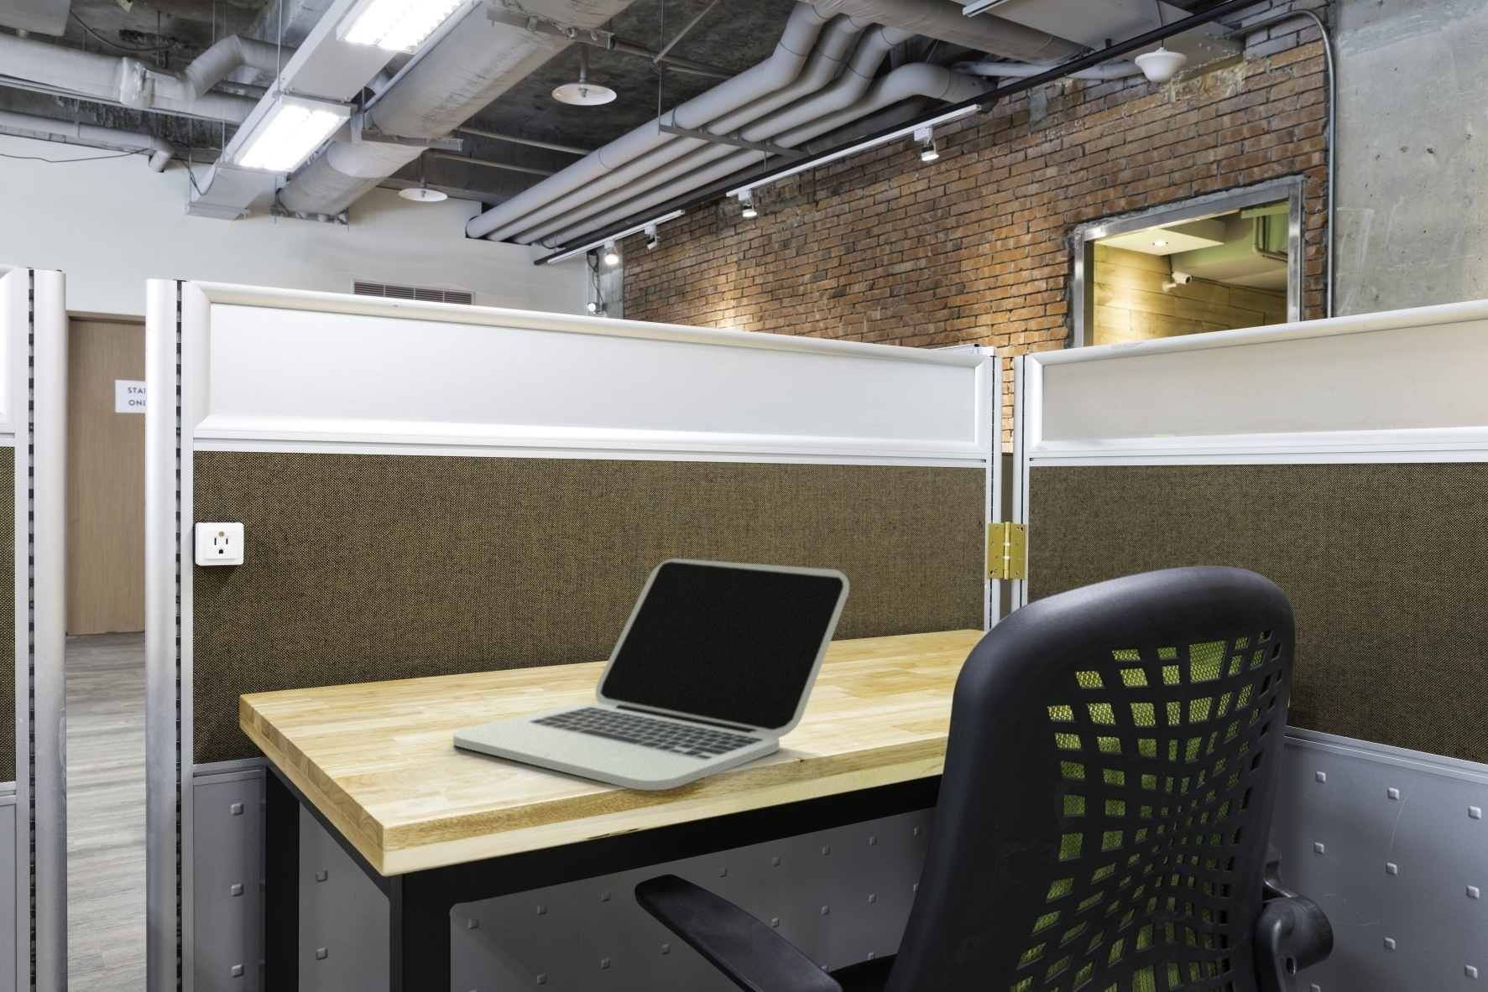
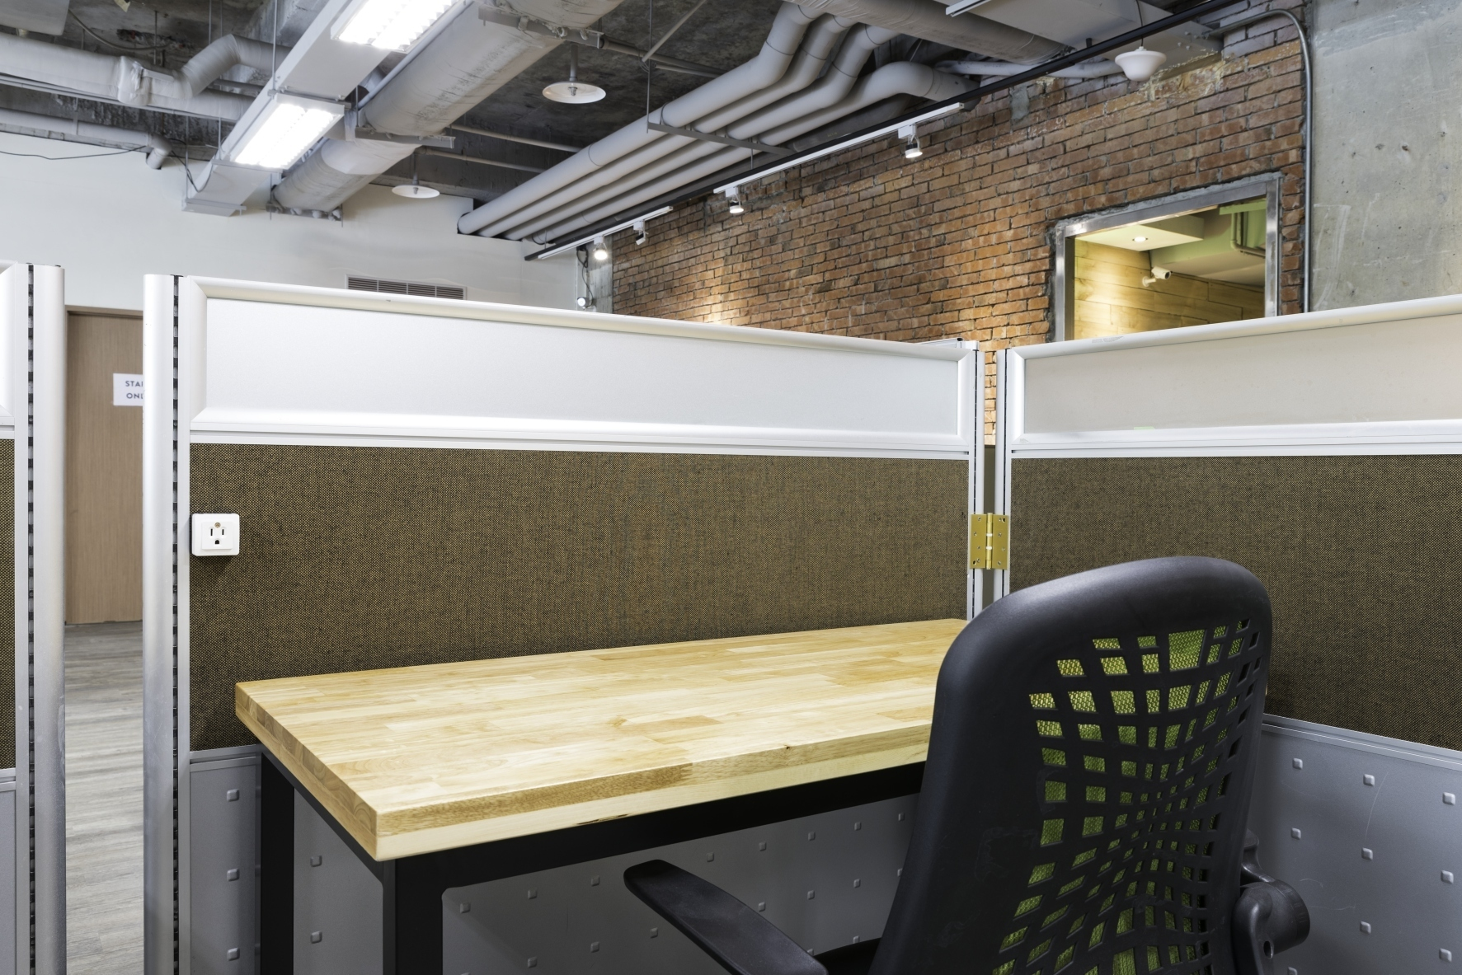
- laptop (658, 652)
